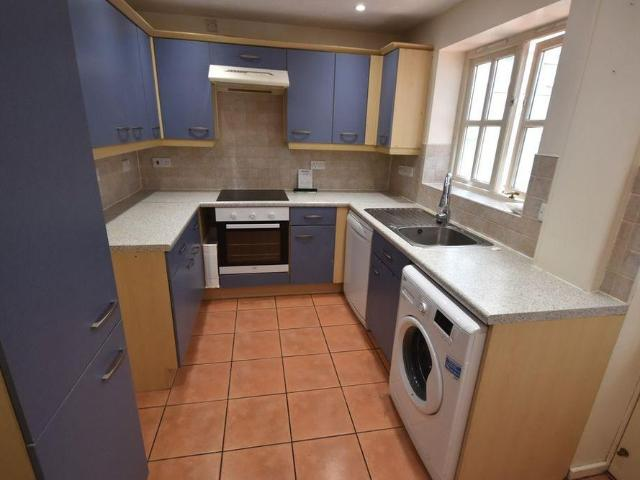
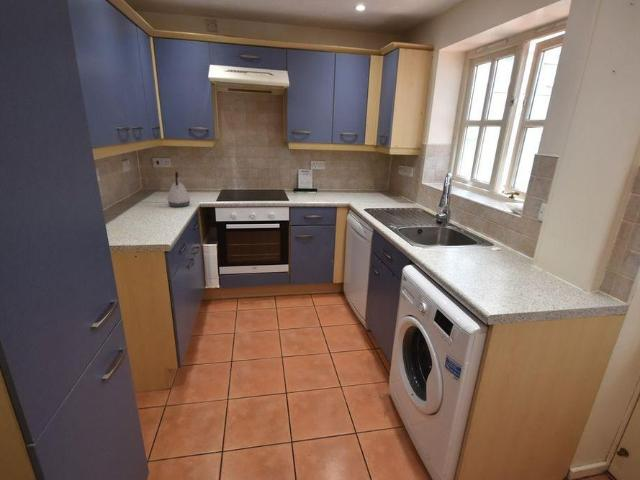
+ kettle (177, 188)
